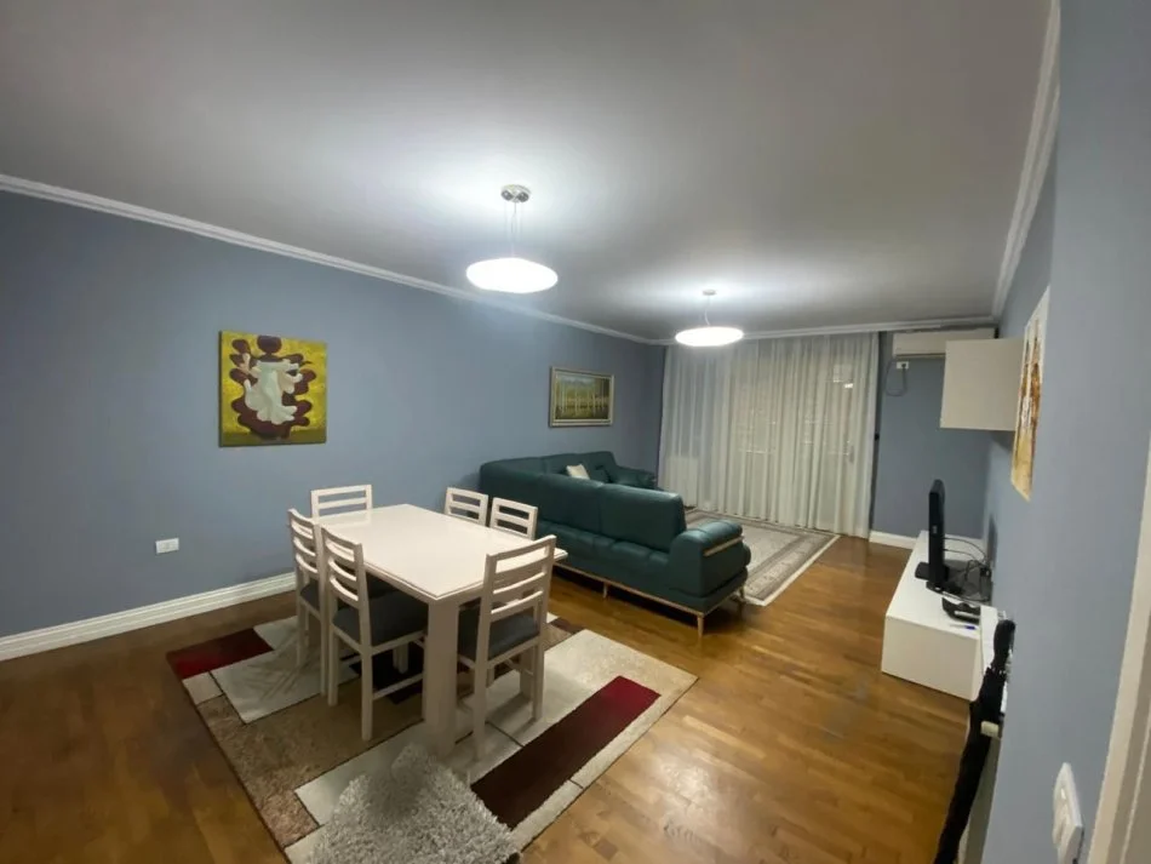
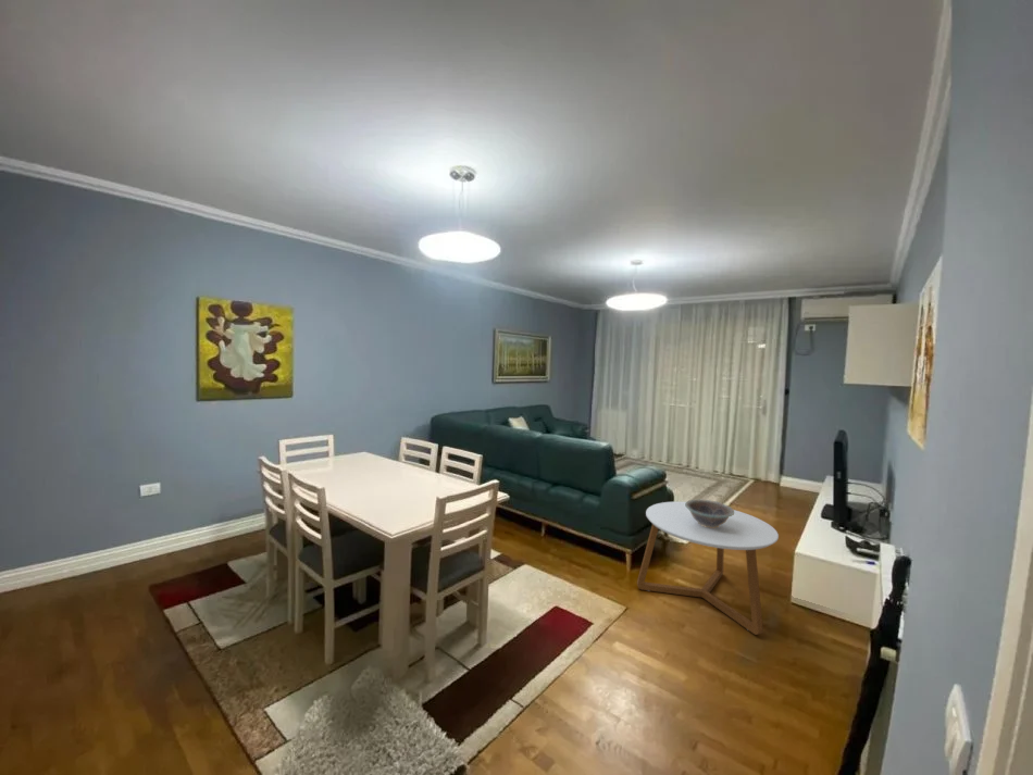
+ coffee table (717, 560)
+ decorative bowl (708, 515)
